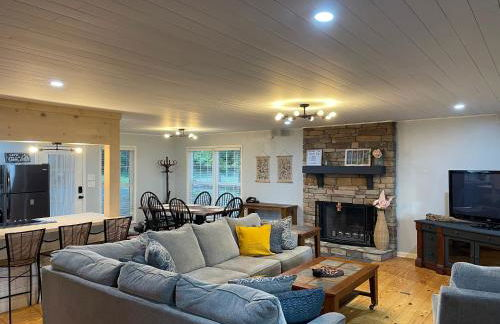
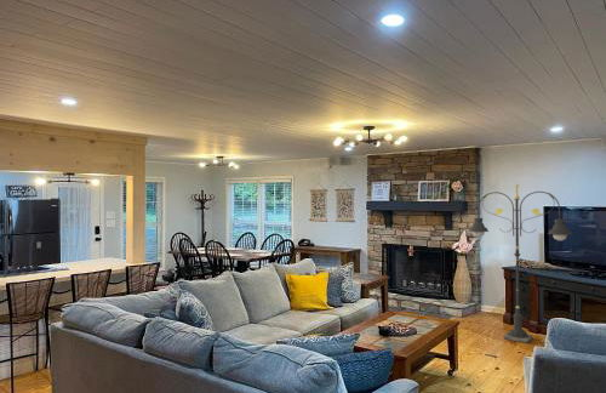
+ floor lamp (516, 261)
